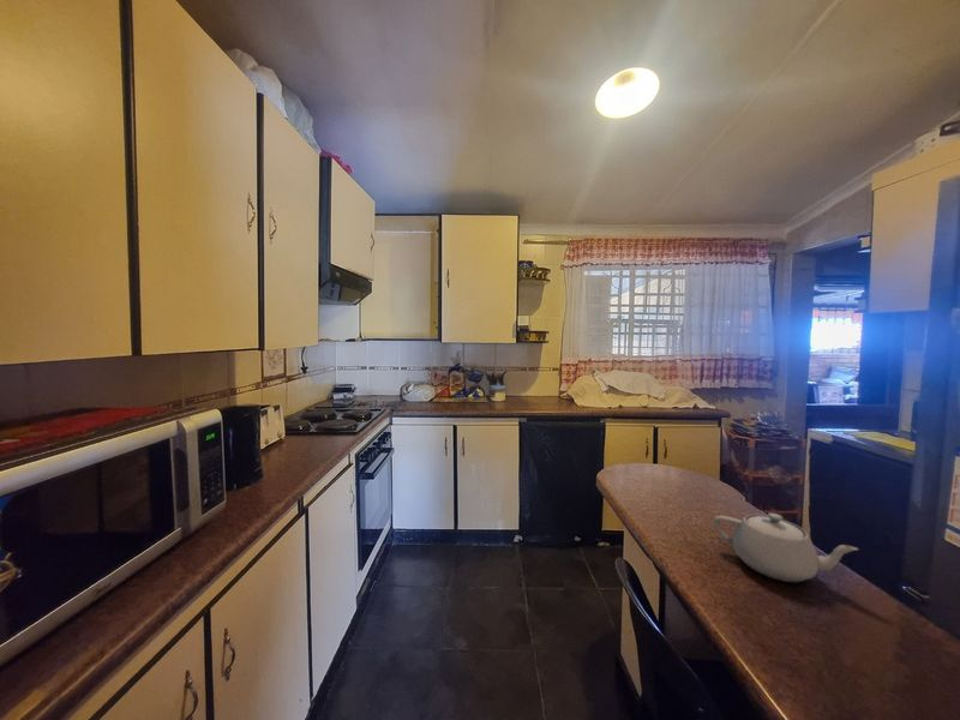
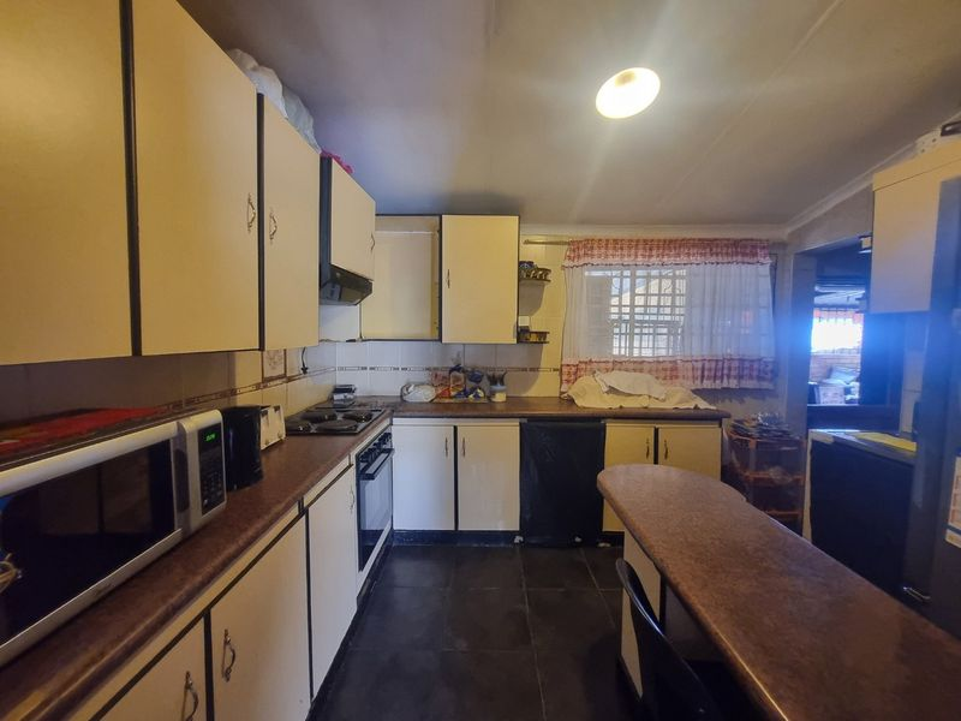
- teapot (776, 541)
